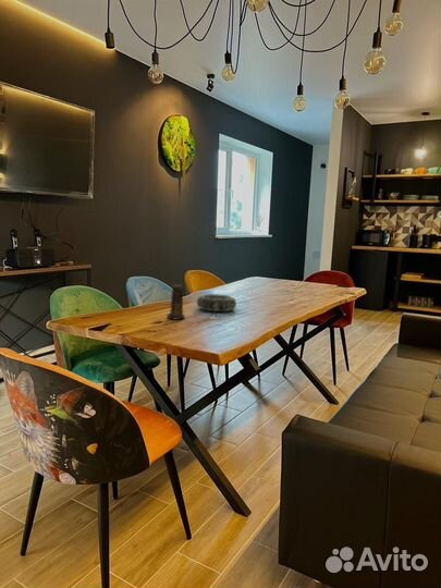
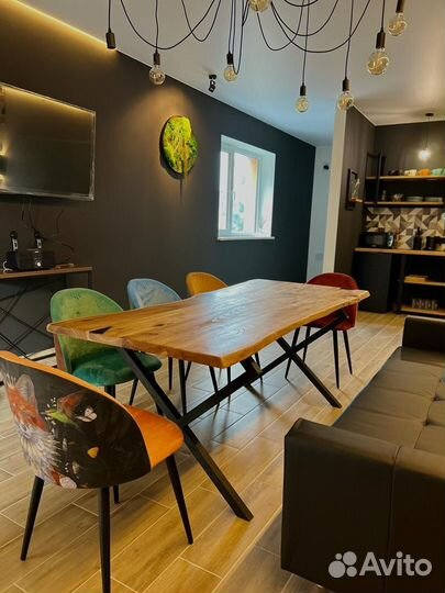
- candle (176, 301)
- decorative bowl (216, 303)
